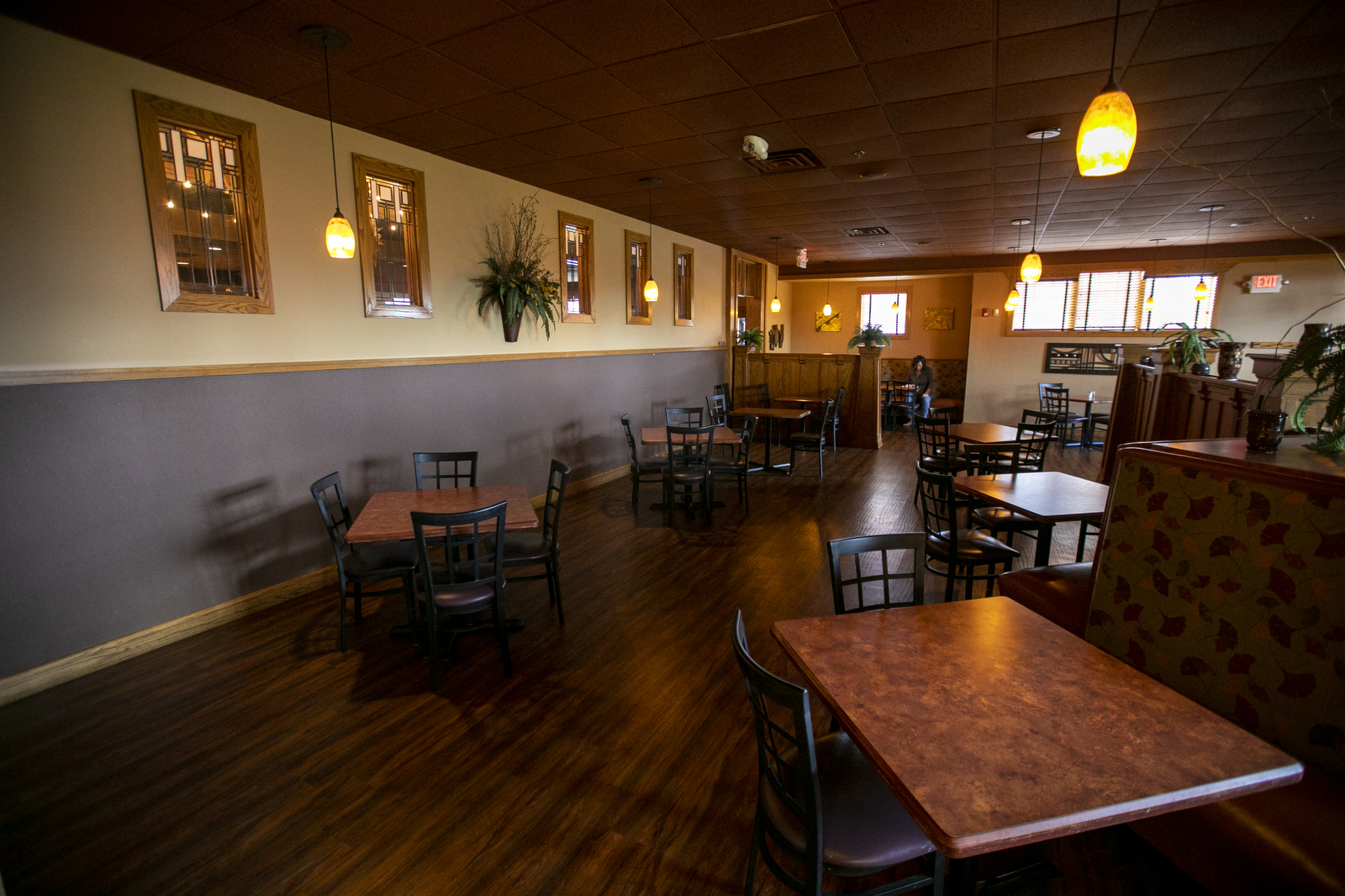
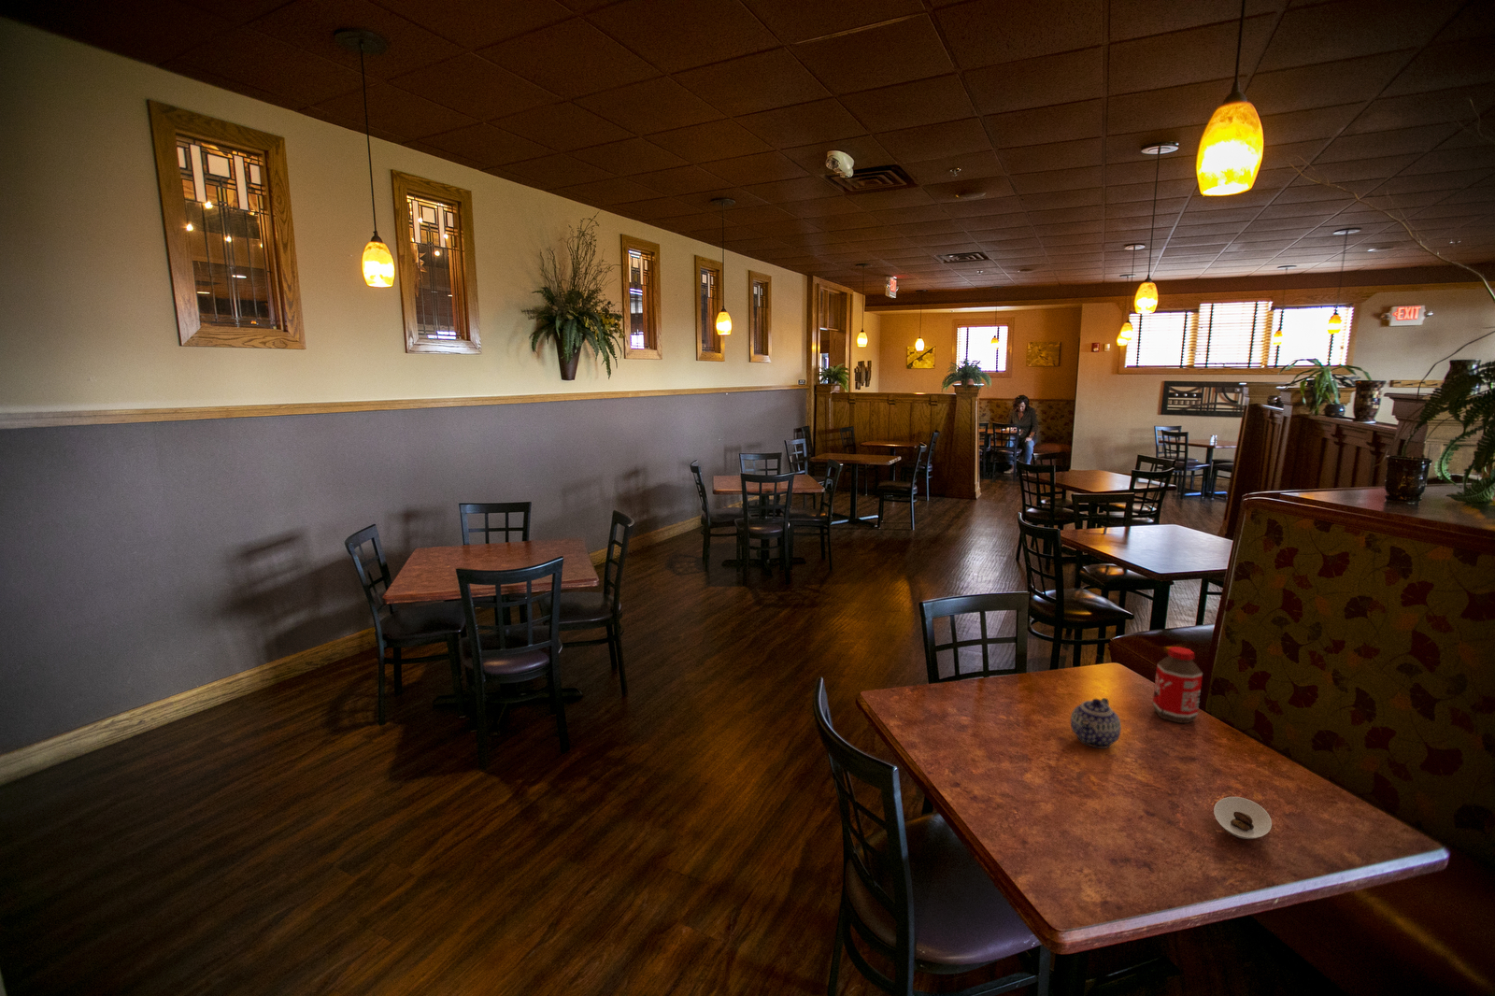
+ bottle (1177, 683)
+ saucer (1240, 820)
+ teapot (1095, 719)
